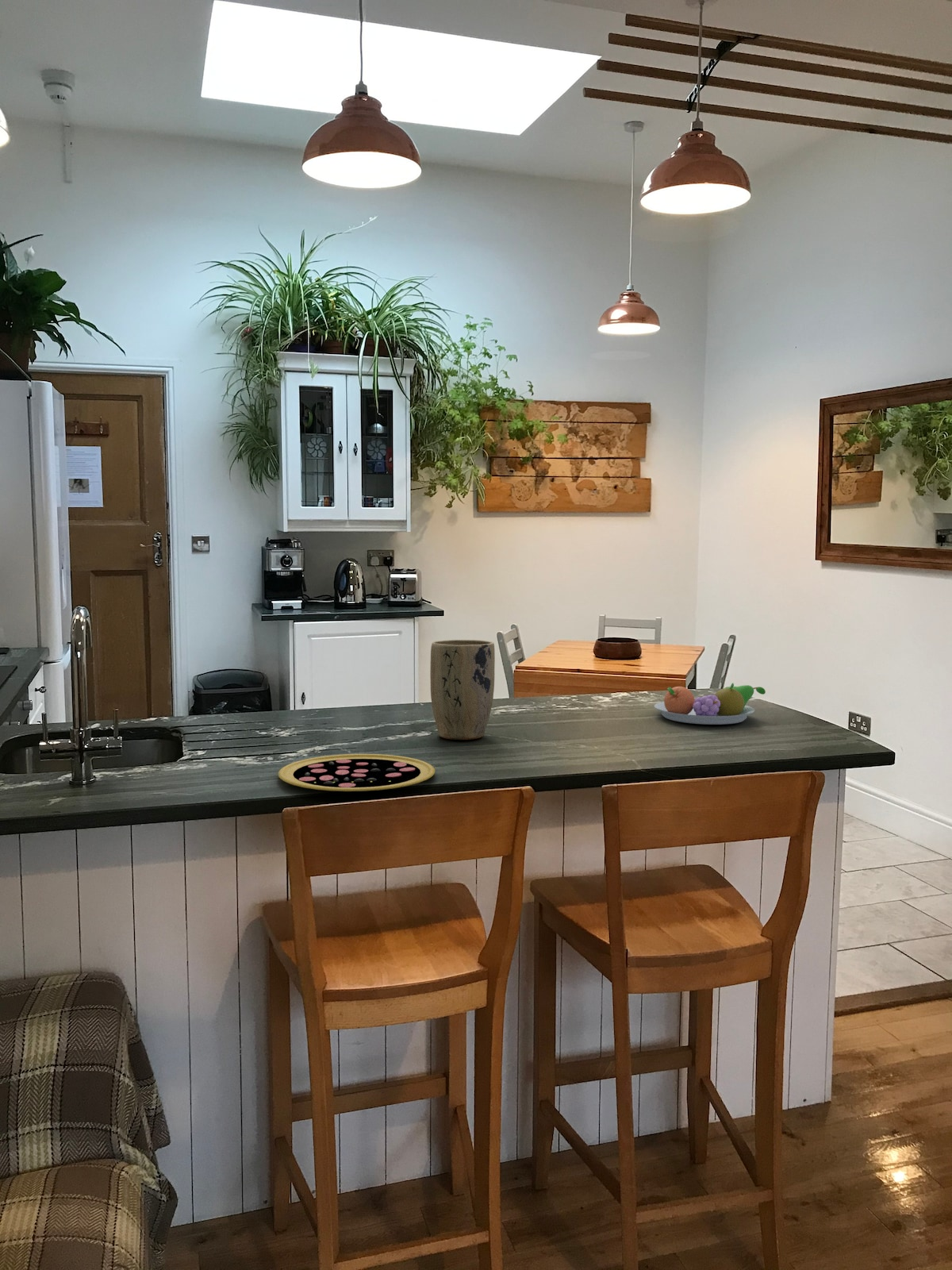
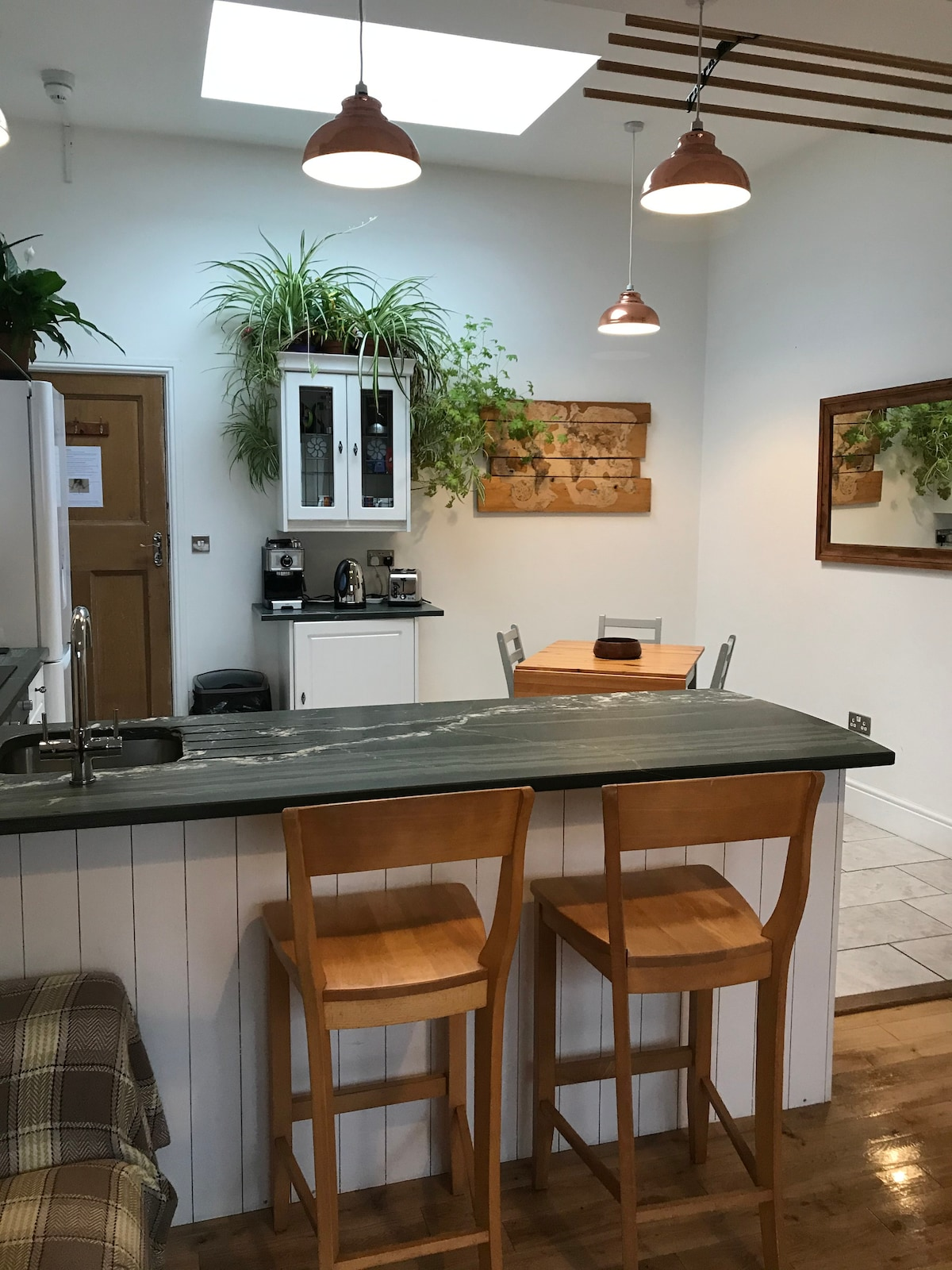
- fruit bowl (708, 698)
- plant pot (462, 689)
- pizza (357, 772)
